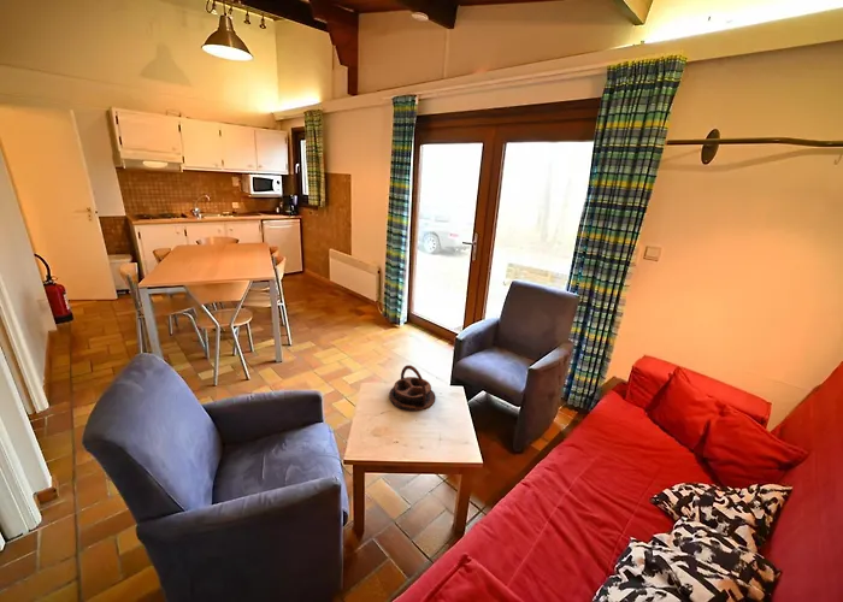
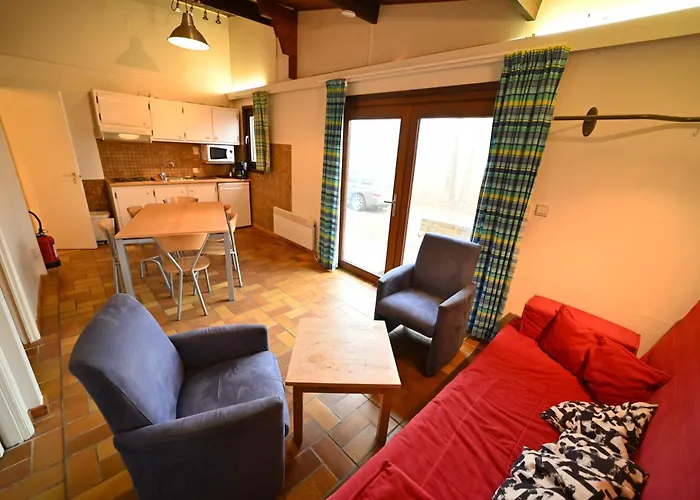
- serving tray (413, 382)
